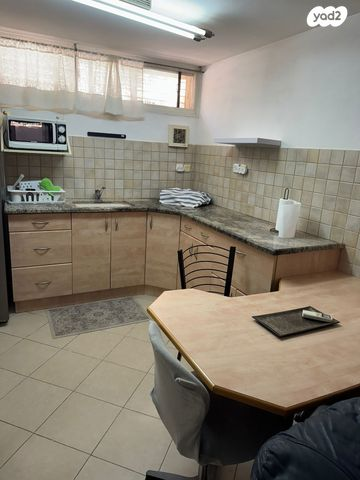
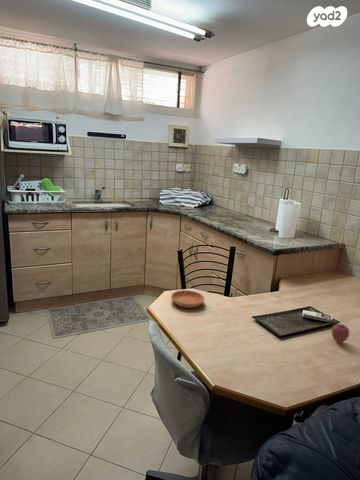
+ saucer (187, 299)
+ fruit (340, 332)
